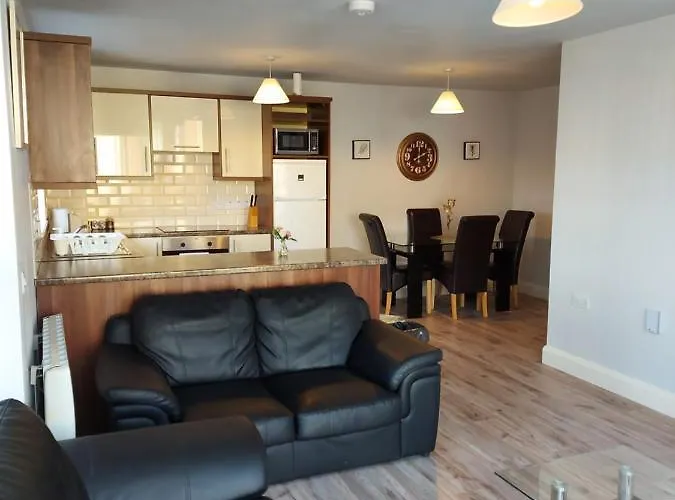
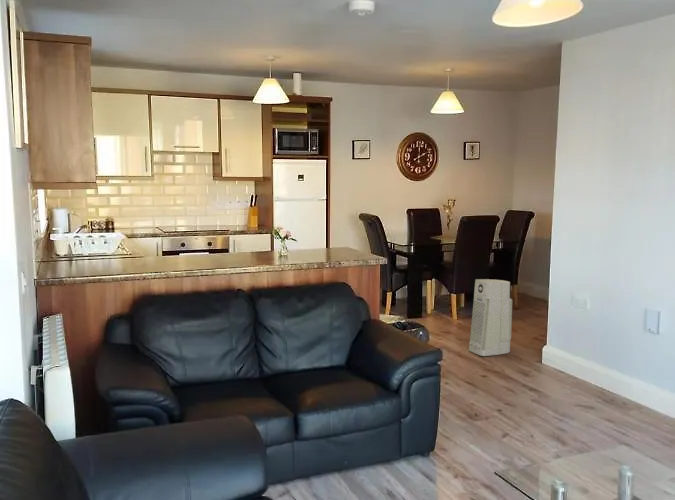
+ air purifier (491, 316)
